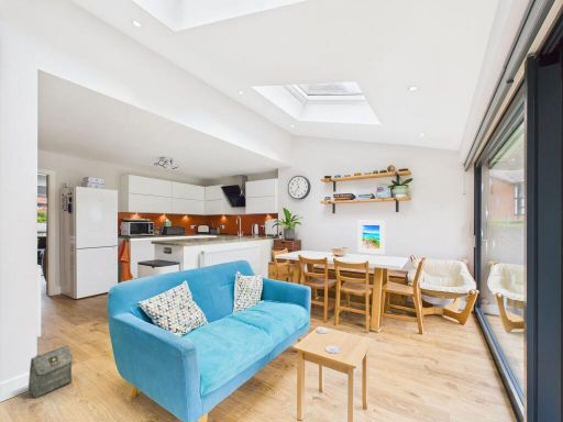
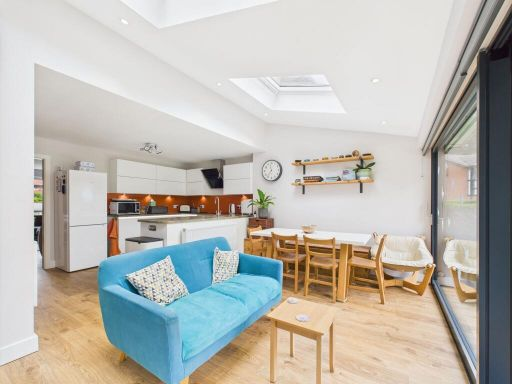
- bag (51, 368)
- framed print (371, 236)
